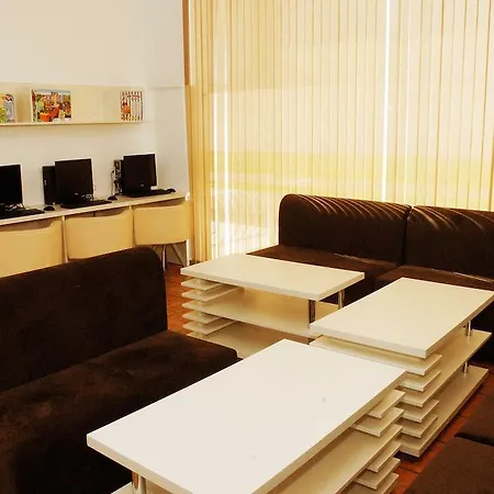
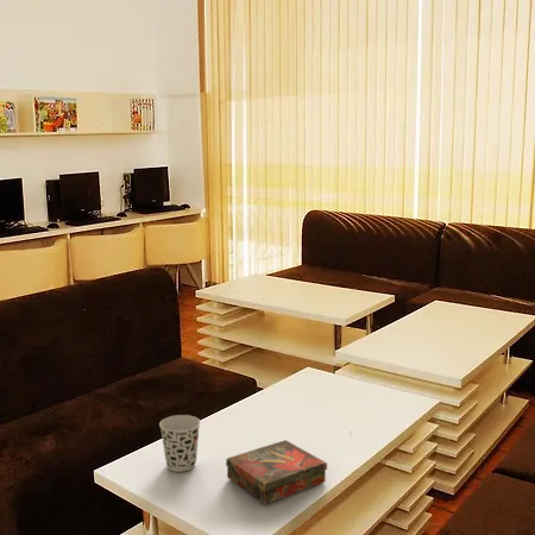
+ cup (180, 443)
+ book (276, 470)
